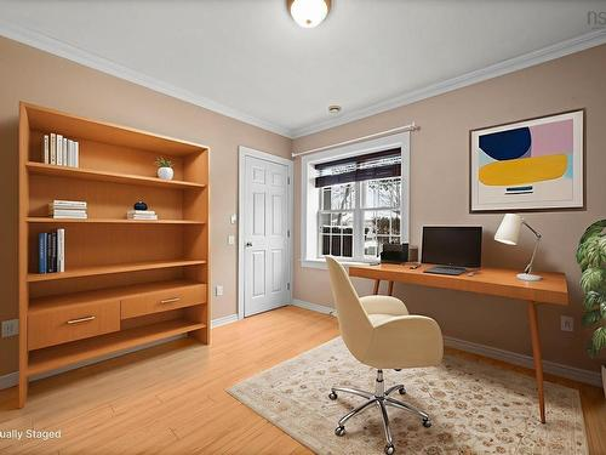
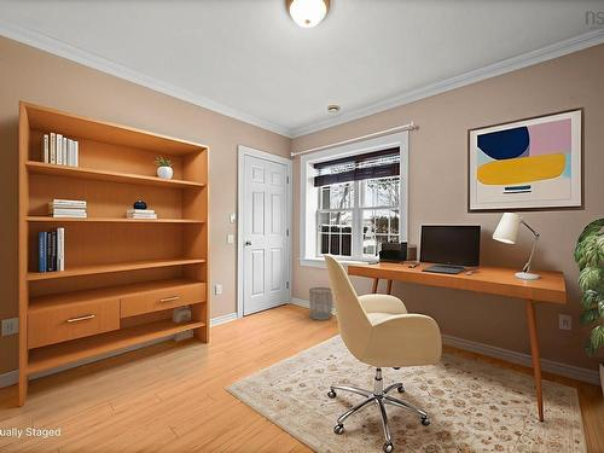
+ waste bin (320, 303)
+ cardboard box (182, 320)
